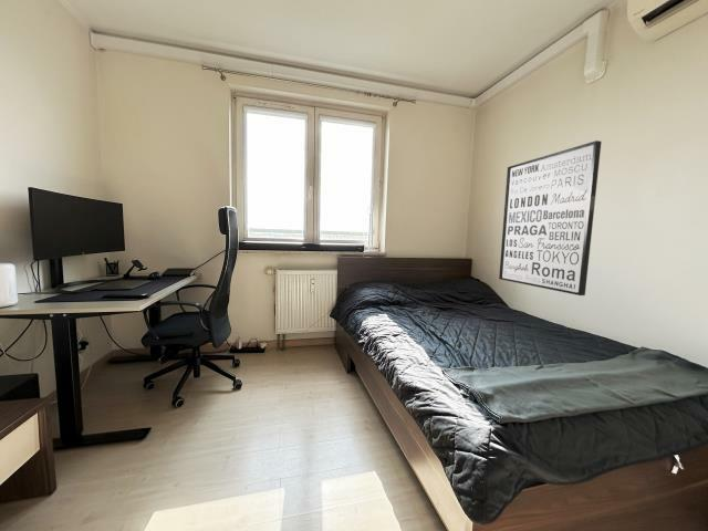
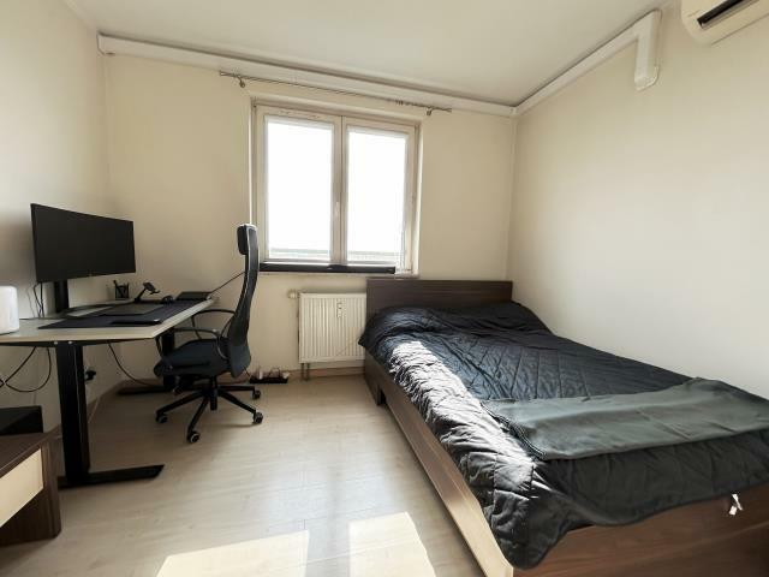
- wall art (541, 222)
